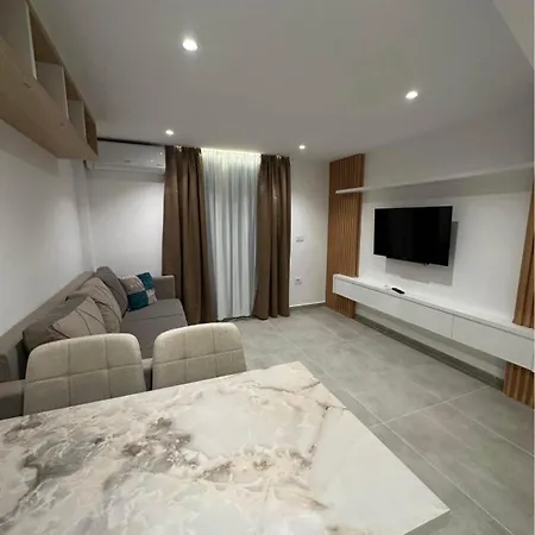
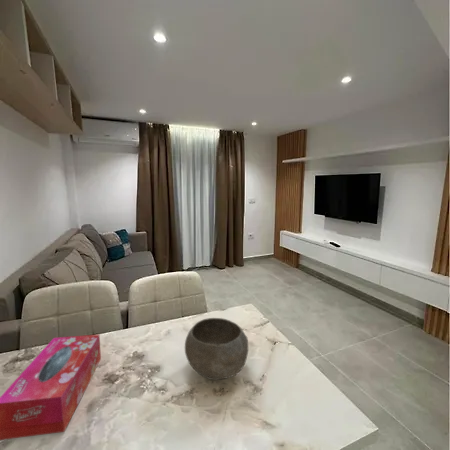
+ bowl (216, 349)
+ tissue box (58, 377)
